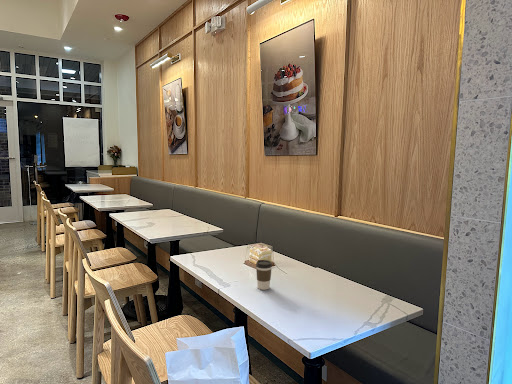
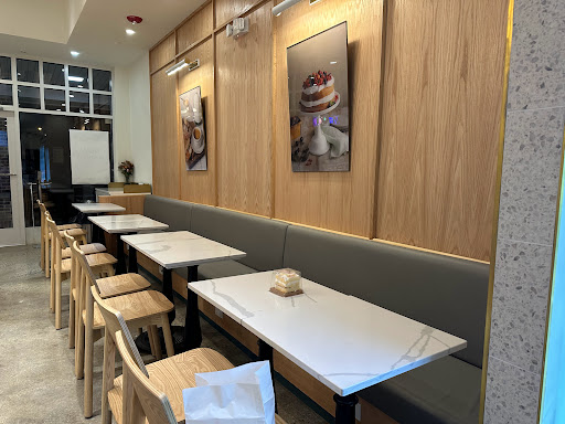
- coffee cup (263, 274)
